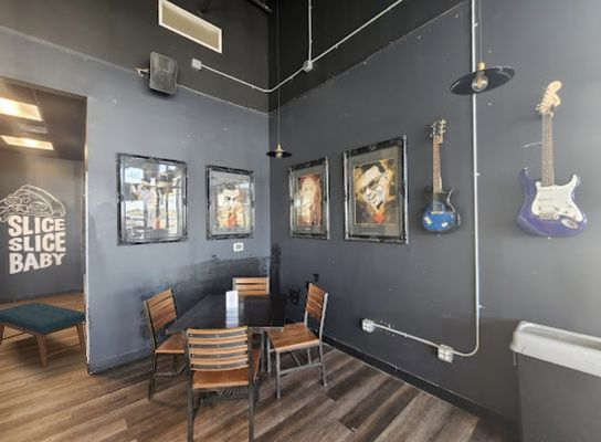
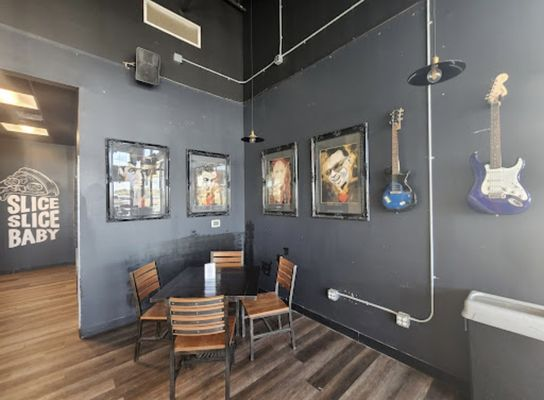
- bench (40, 329)
